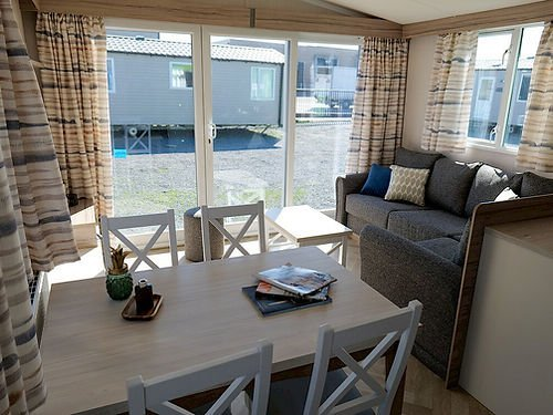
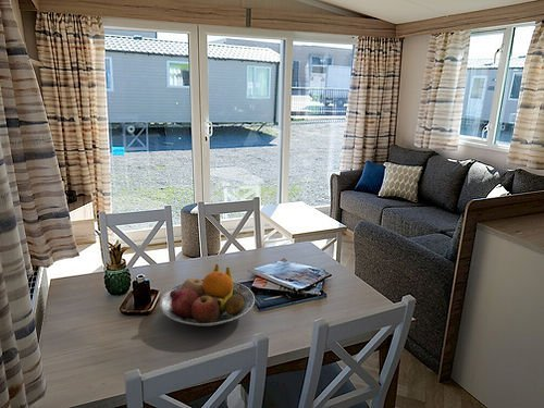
+ fruit bowl (208, 295)
